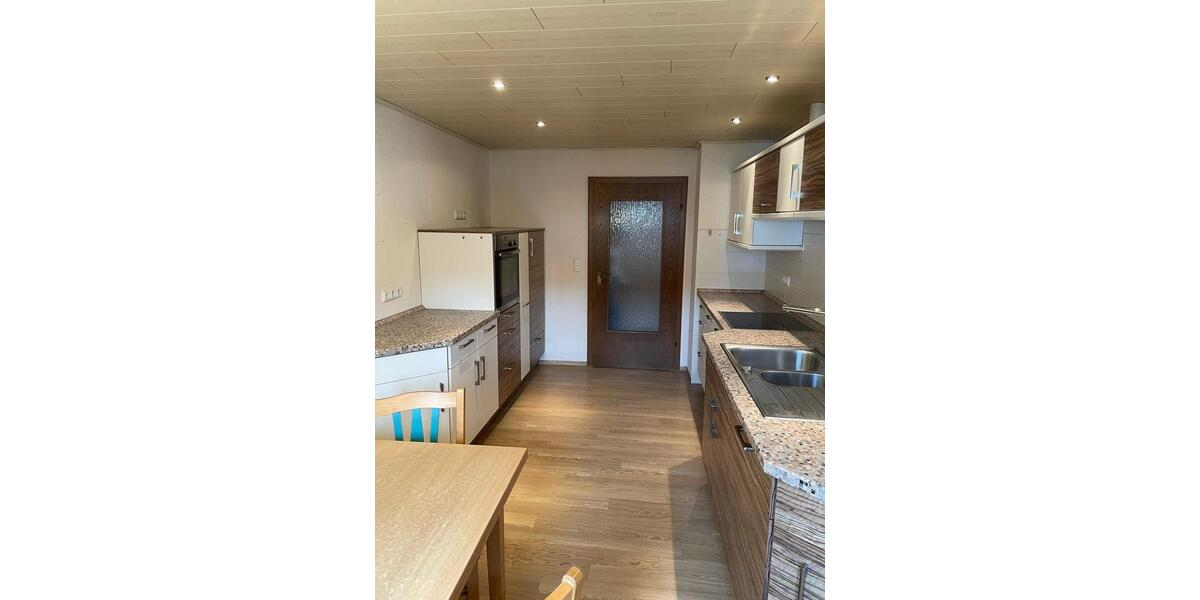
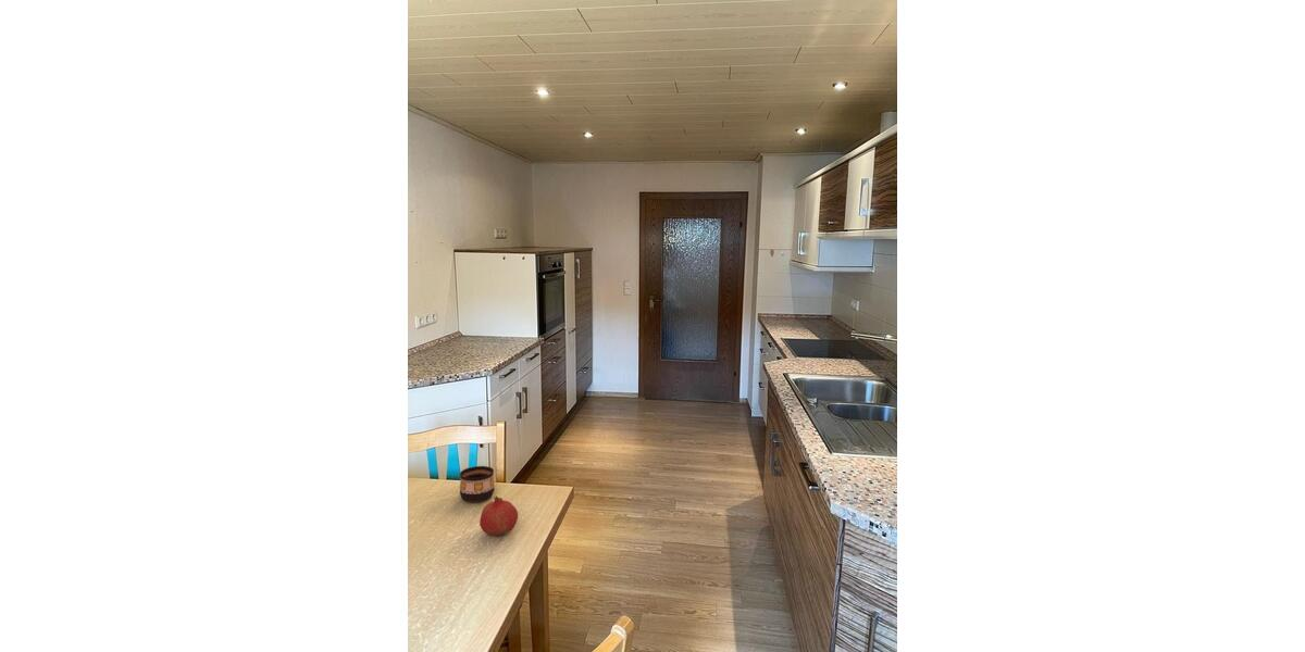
+ fruit (498, 514)
+ cup (478, 484)
